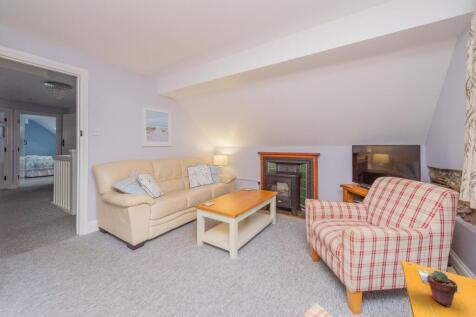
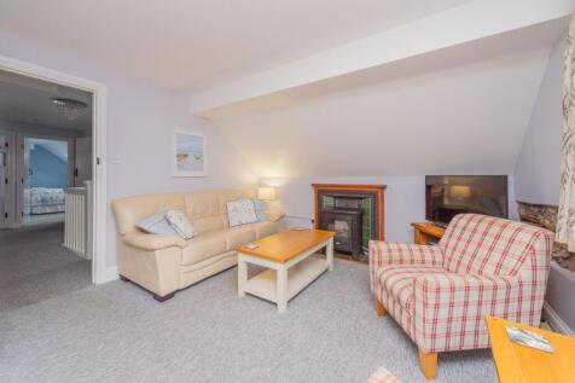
- potted succulent (441, 286)
